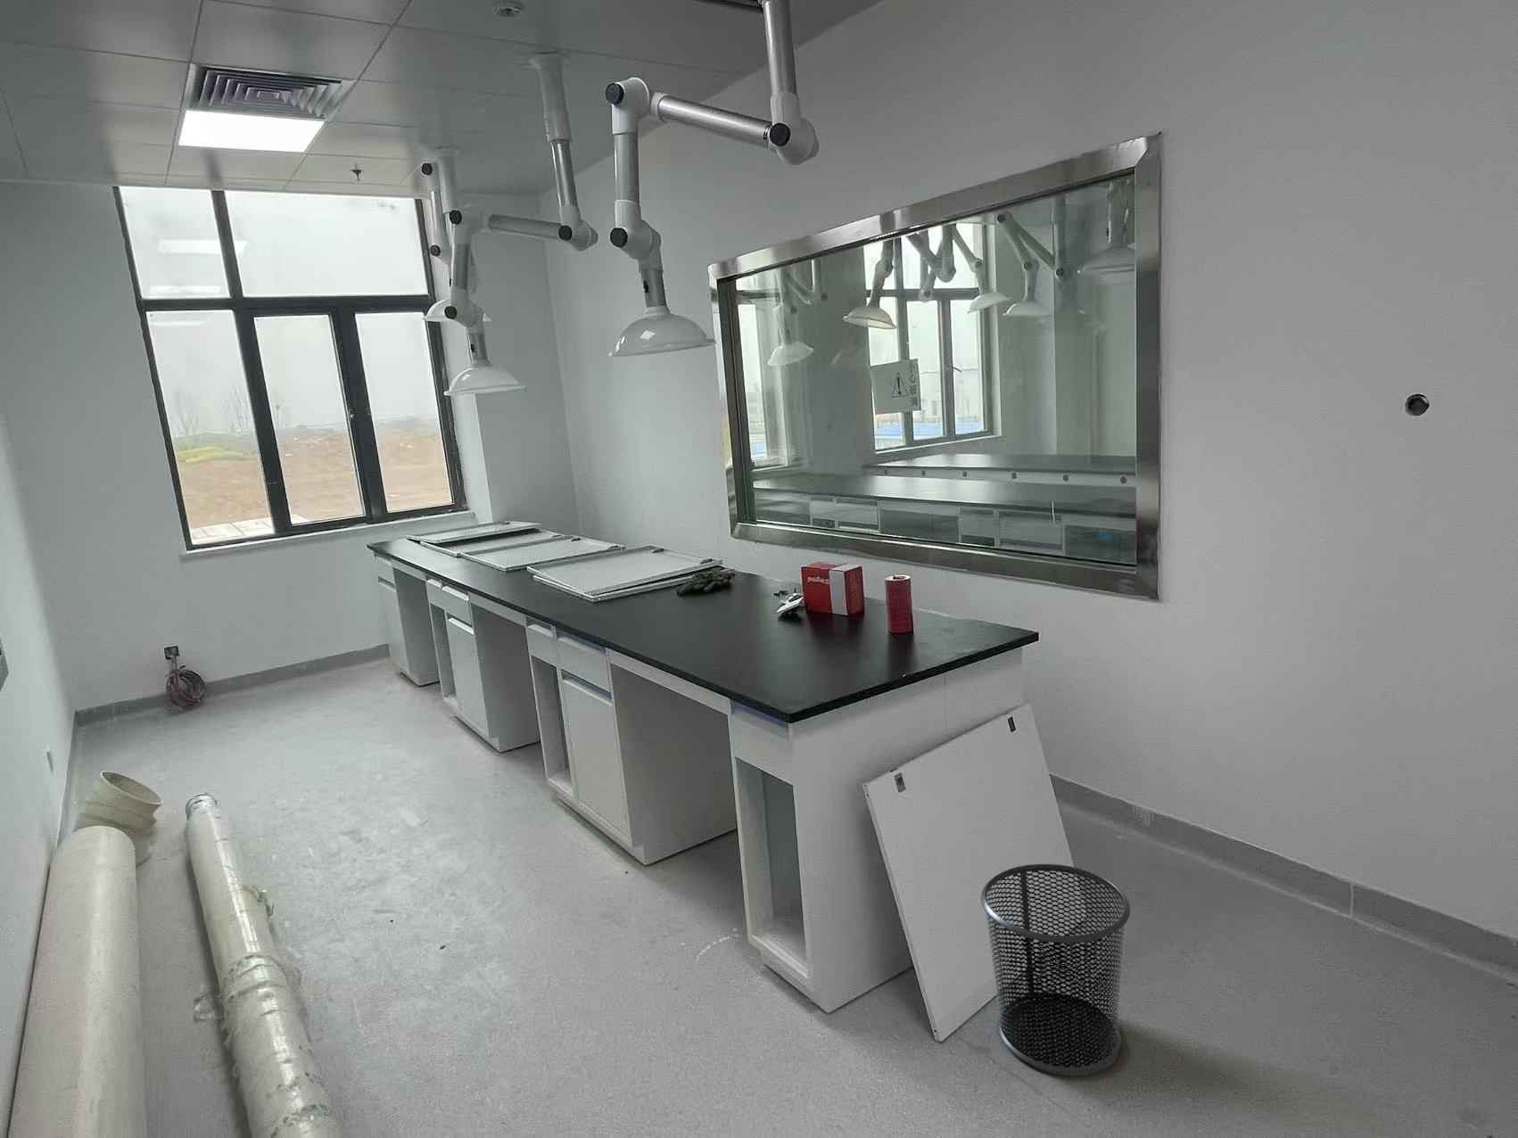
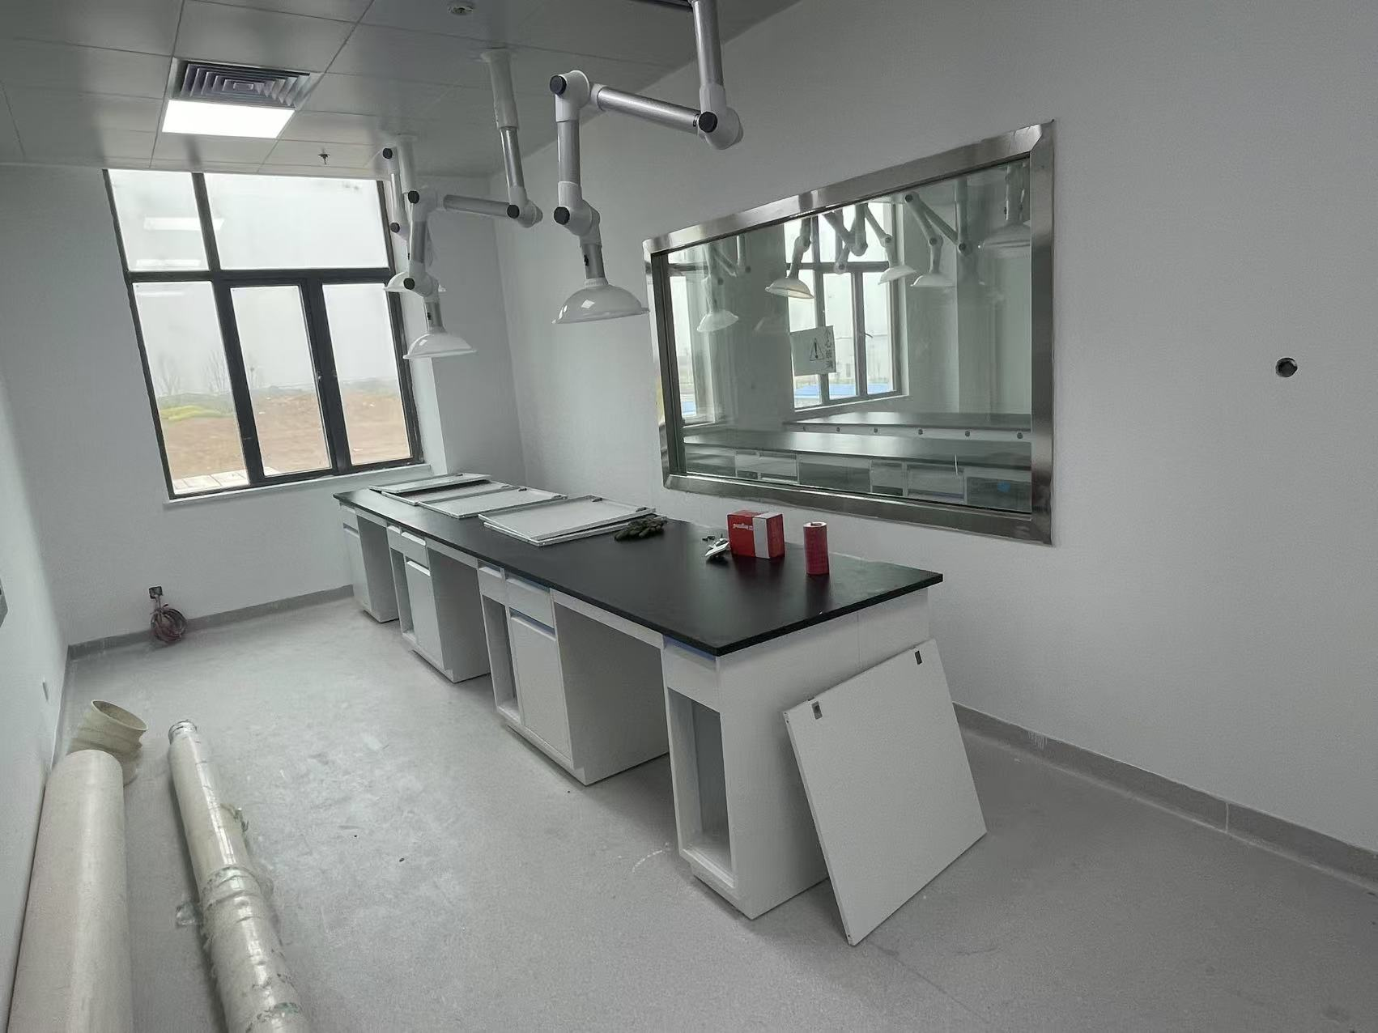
- waste bin (1055, 966)
